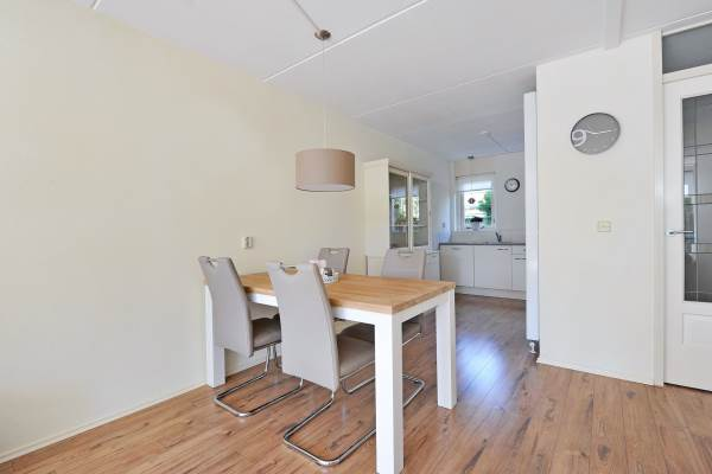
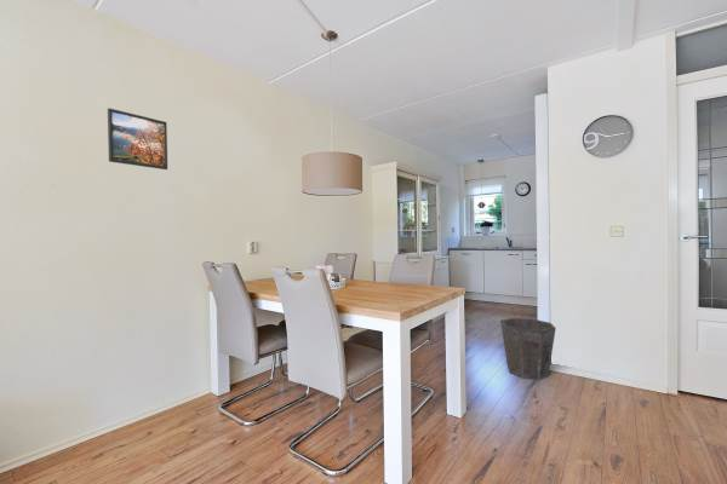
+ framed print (139, 140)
+ waste bin (526, 347)
